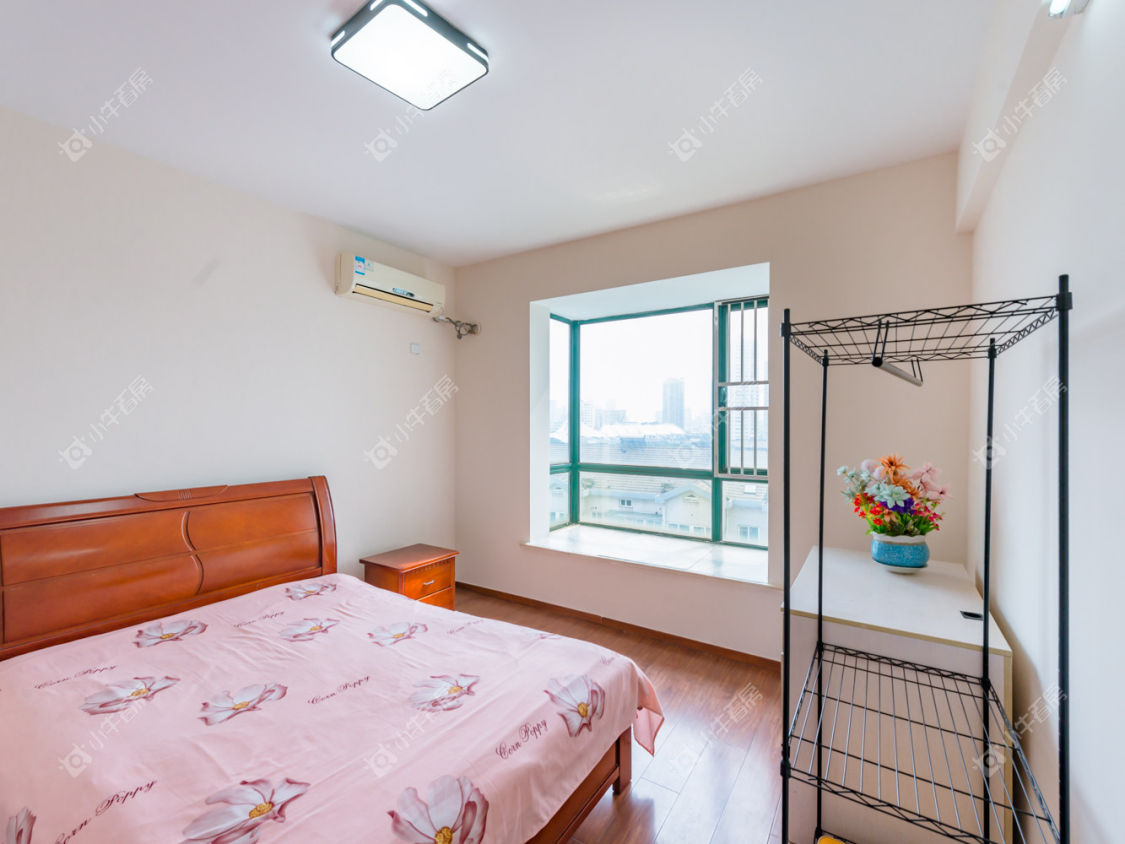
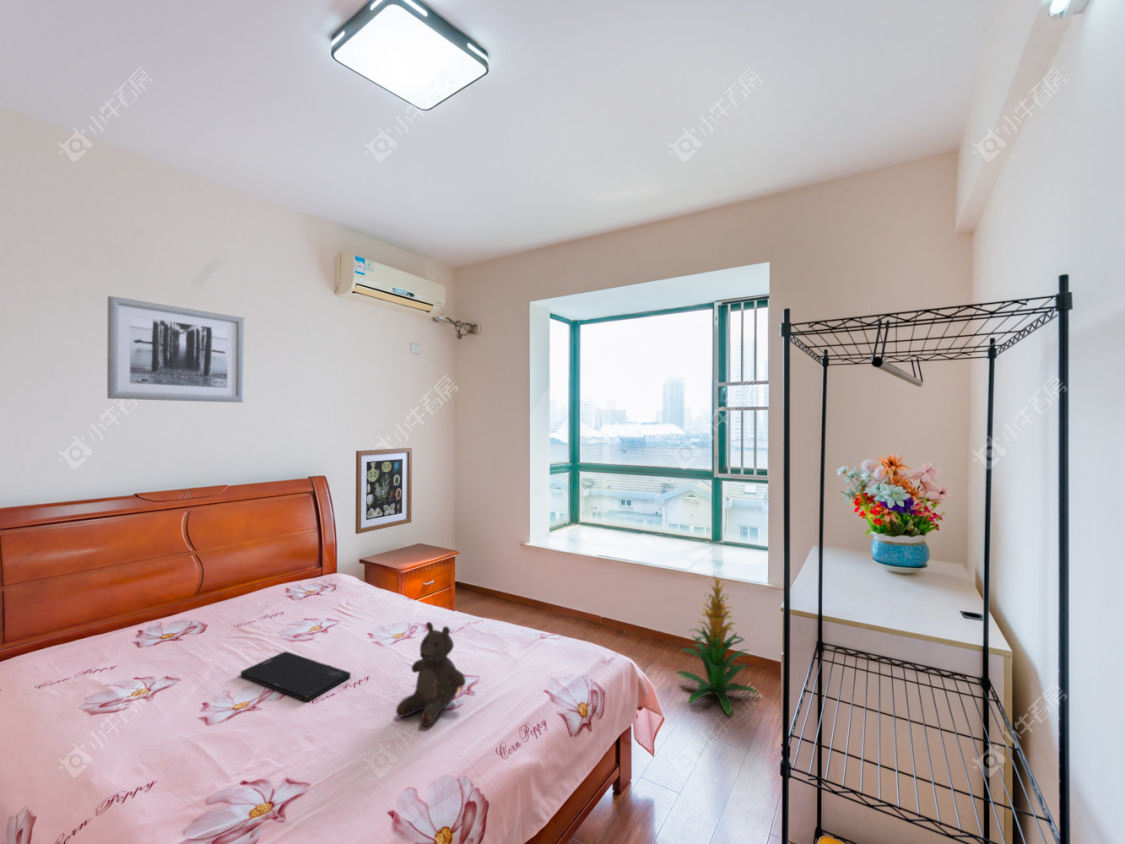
+ wall art (182, 354)
+ stuffed bear (429, 669)
+ smartphone (295, 674)
+ indoor plant (717, 635)
+ wall art (385, 488)
